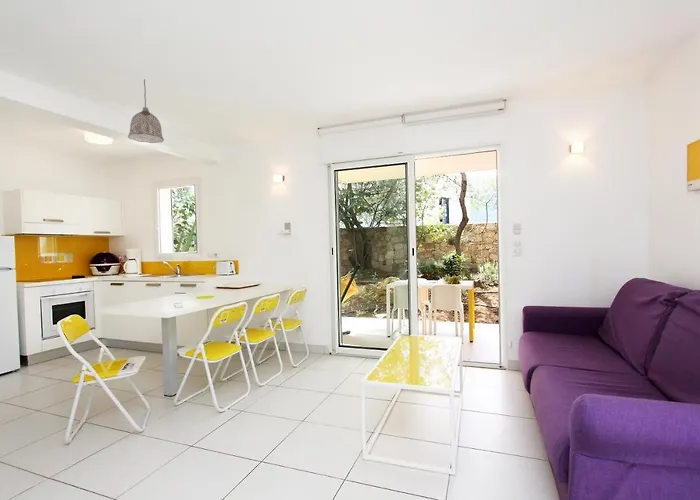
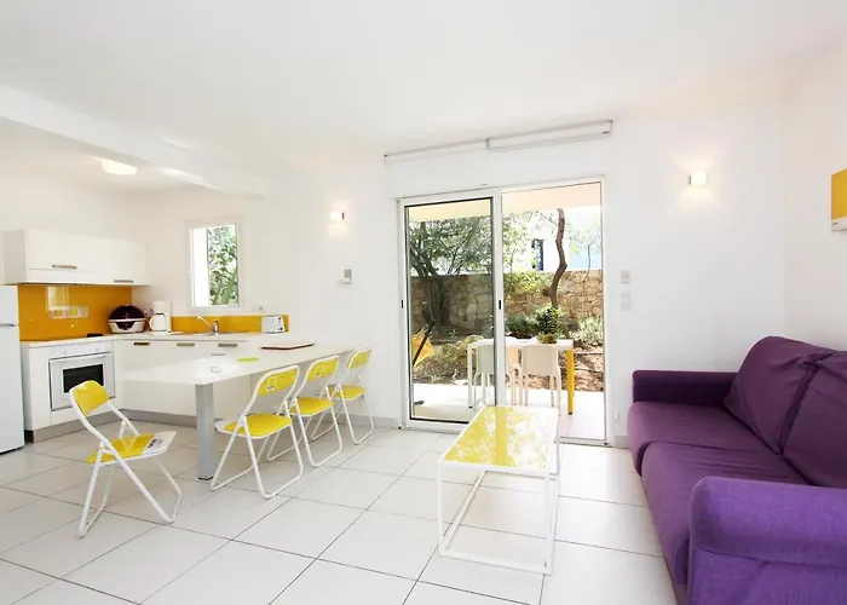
- pendant lamp (145, 109)
